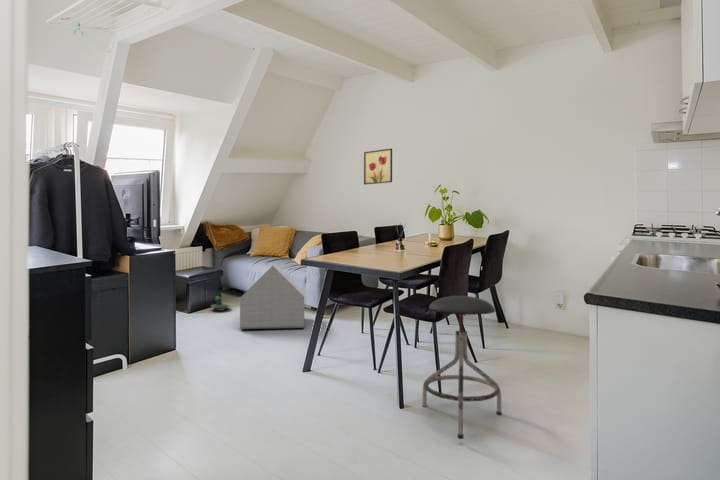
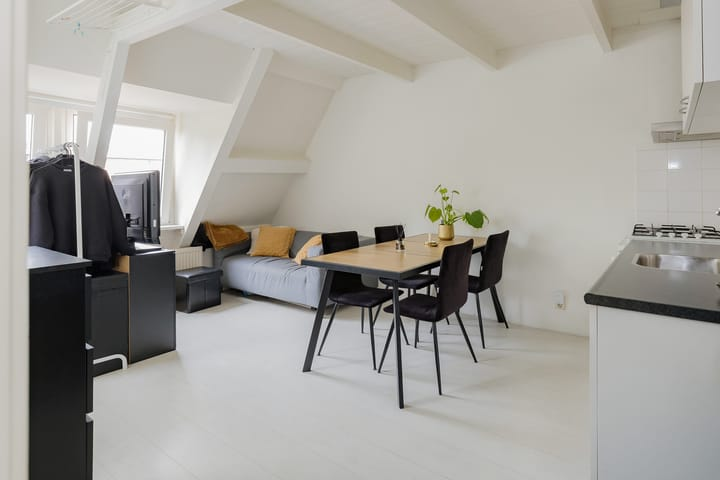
- stool (465, 357)
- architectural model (273, 294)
- wall art (378, 166)
- terrarium (221, 294)
